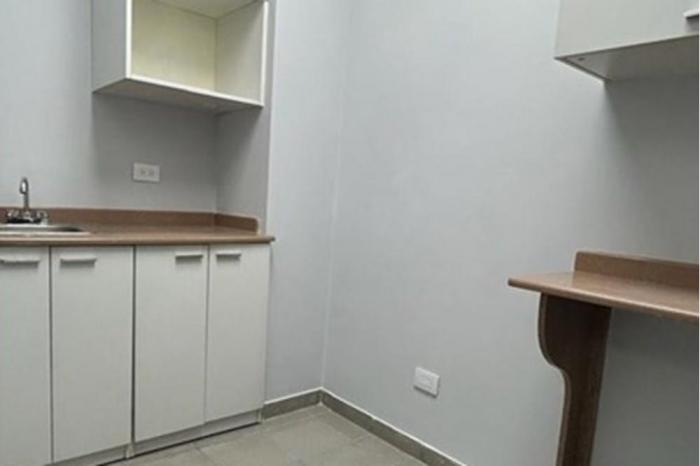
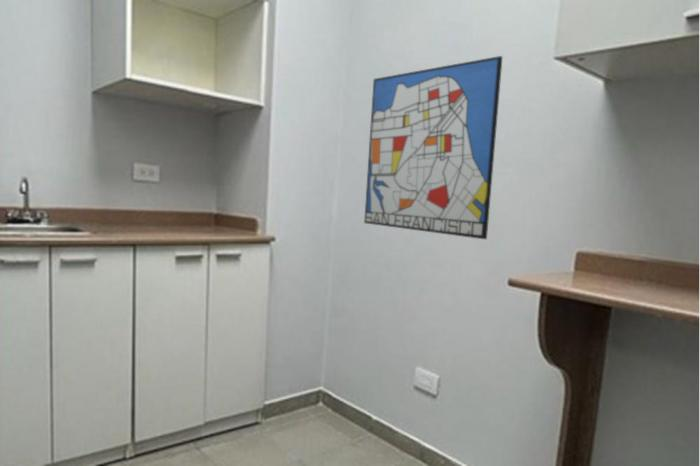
+ wall art (424, 150)
